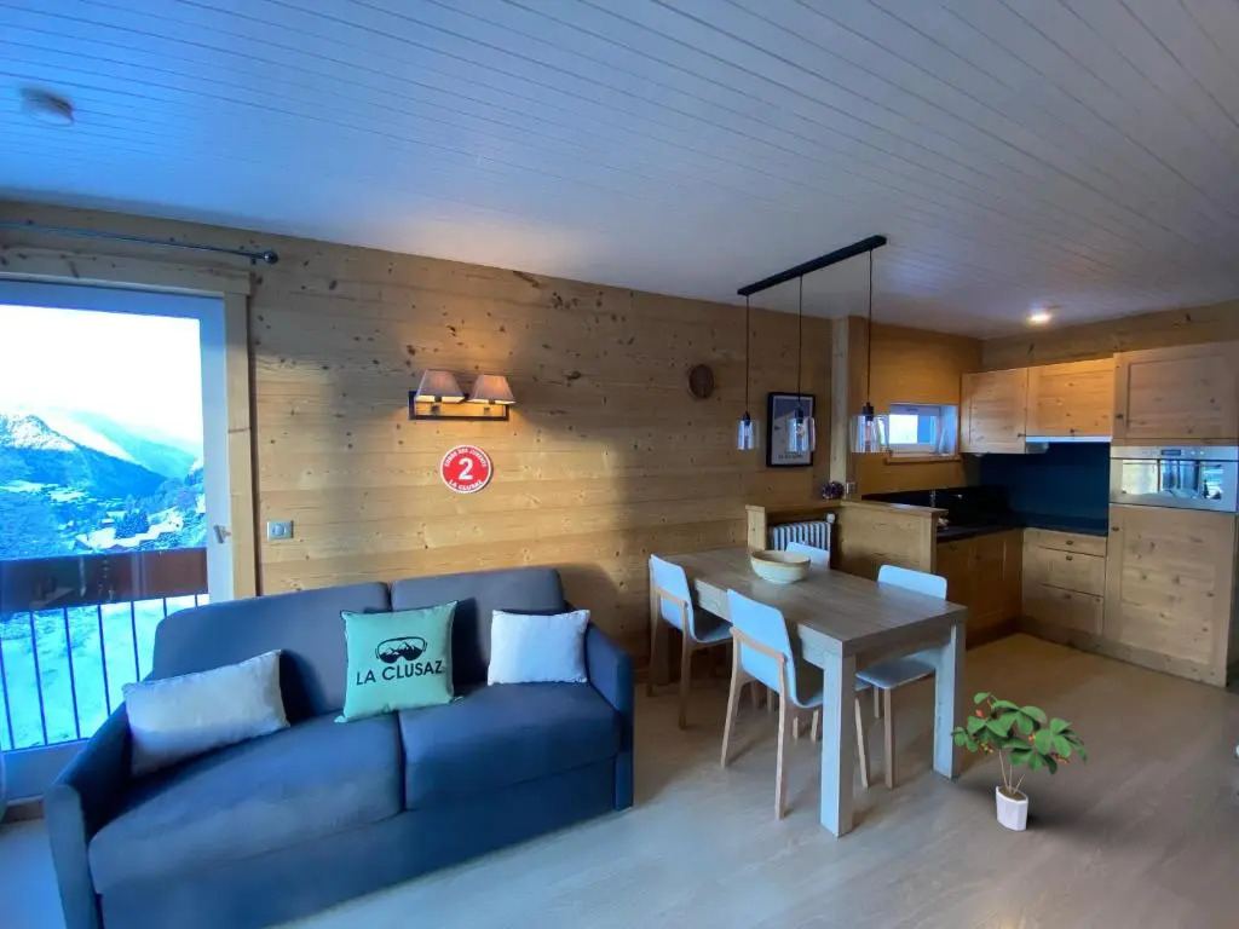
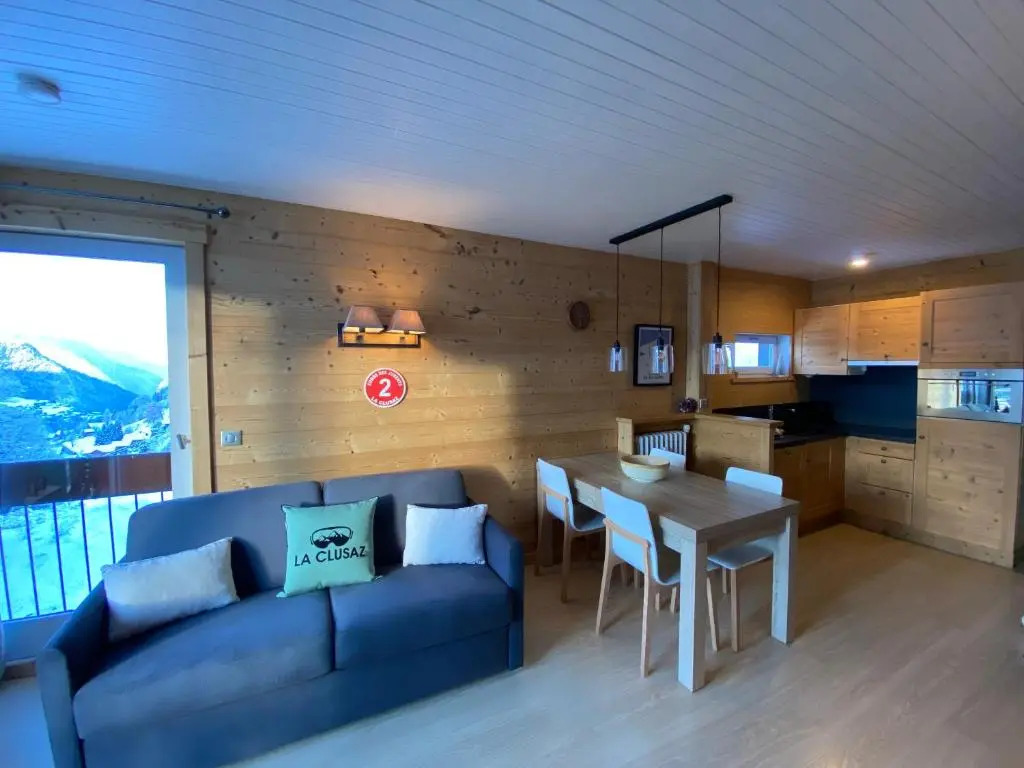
- potted plant (1012, 760)
